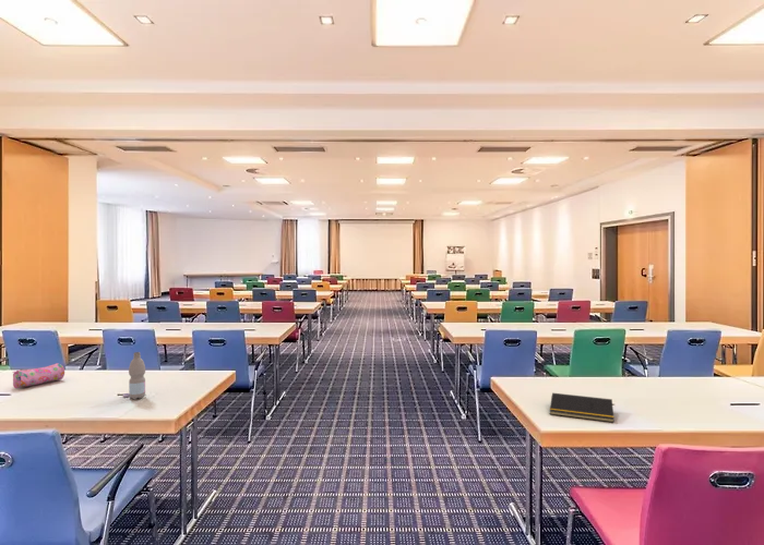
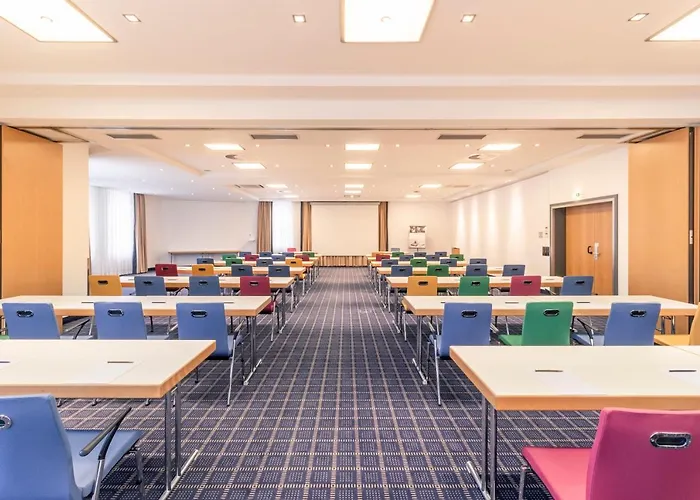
- notepad (581, 407)
- water bottle (133, 374)
- pencil case (38, 375)
